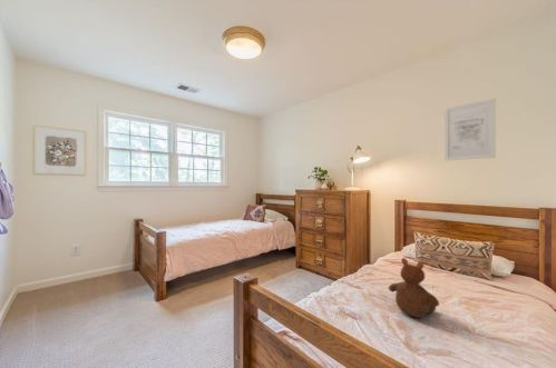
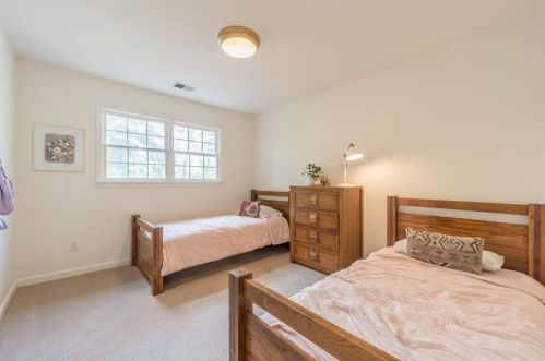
- teddy bear (414, 285)
- wall art (468, 131)
